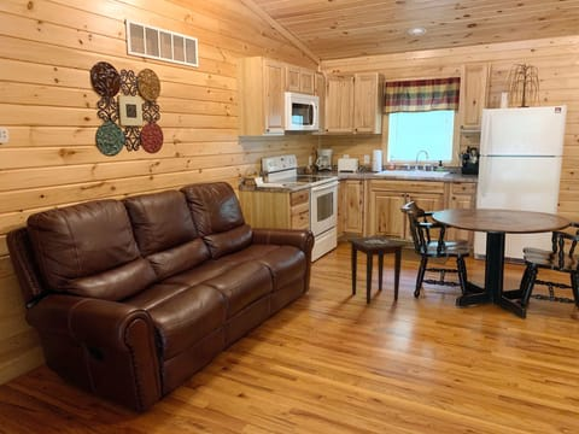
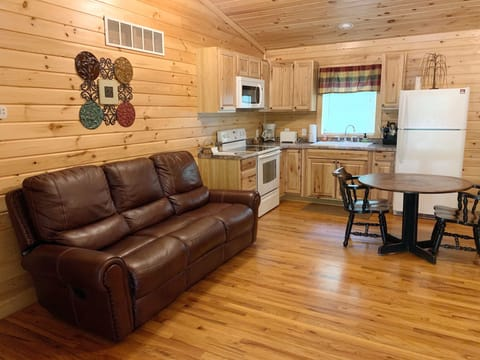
- side table (372, 269)
